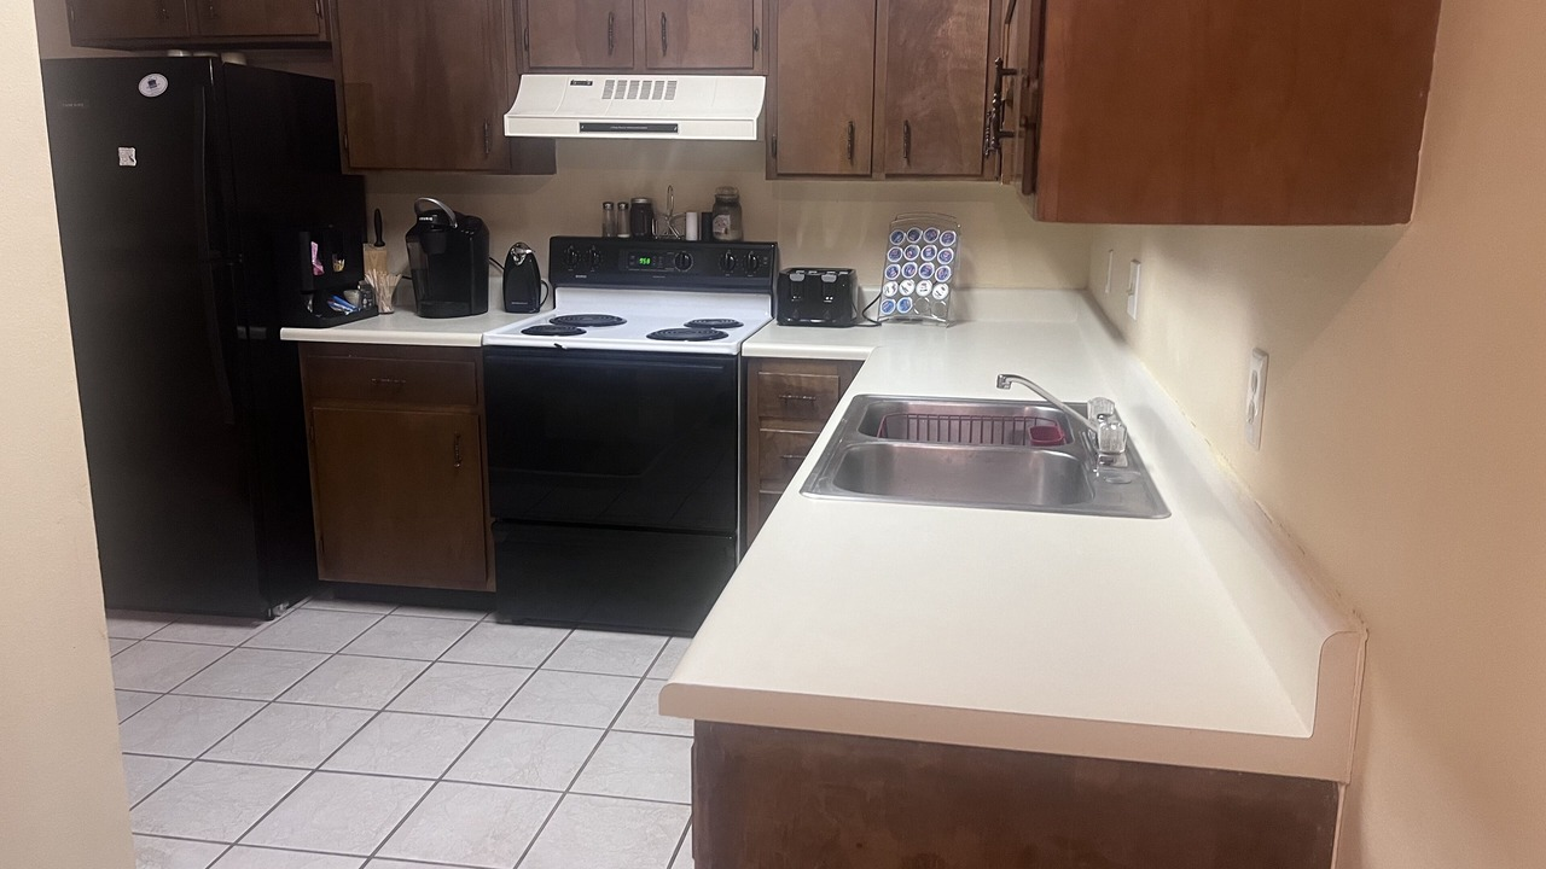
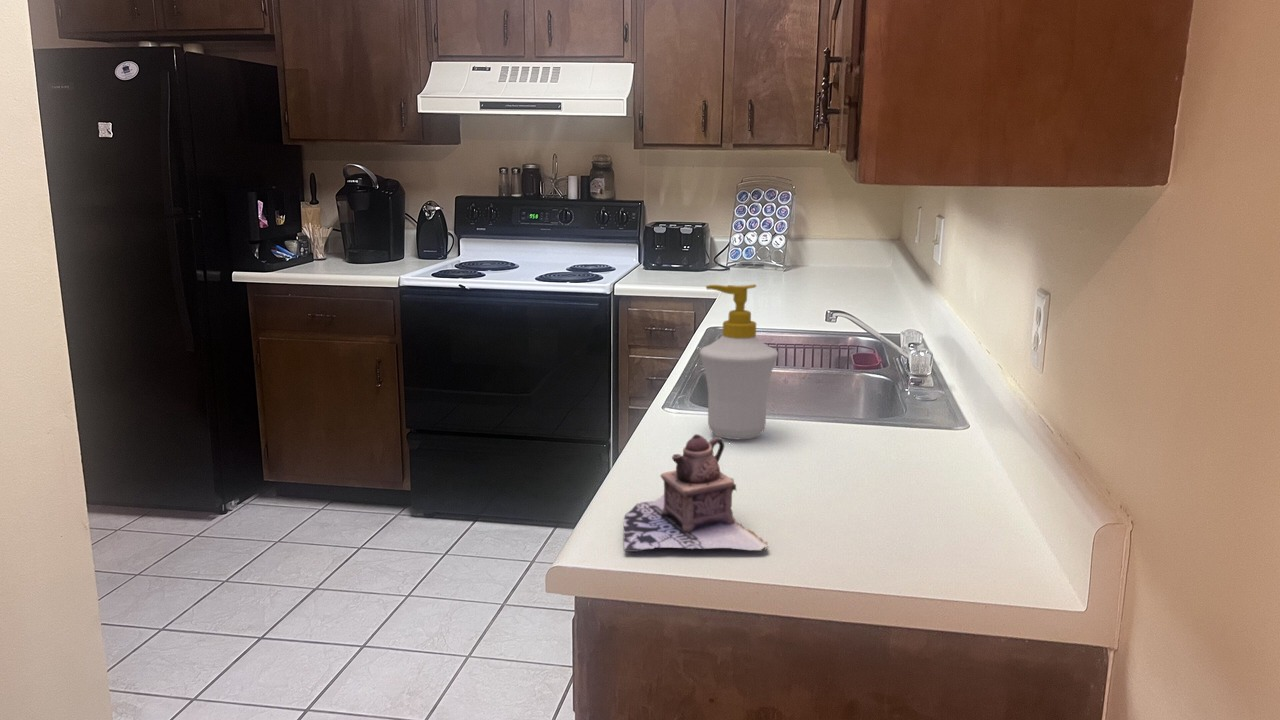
+ teapot (691, 479)
+ soap bottle (738, 360)
